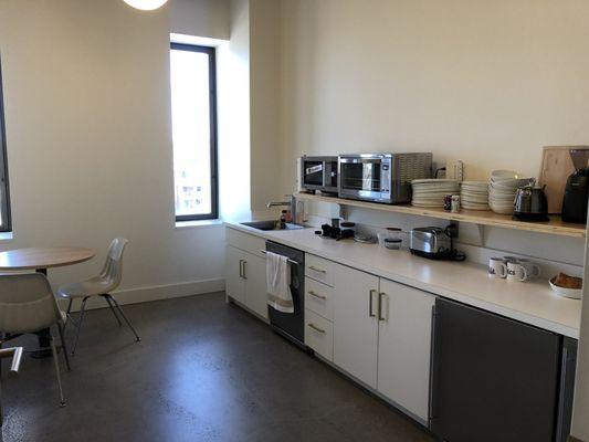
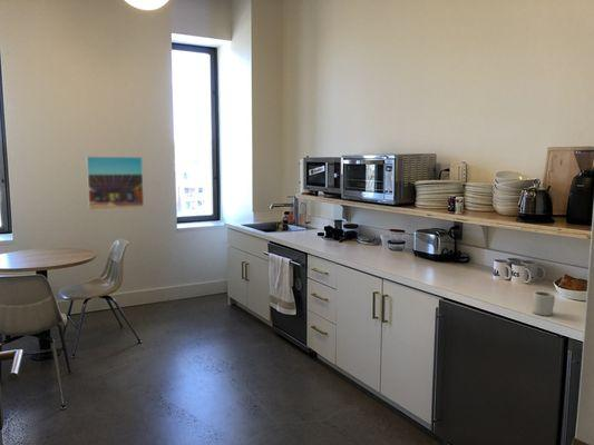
+ cup (545, 303)
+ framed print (116, 182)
